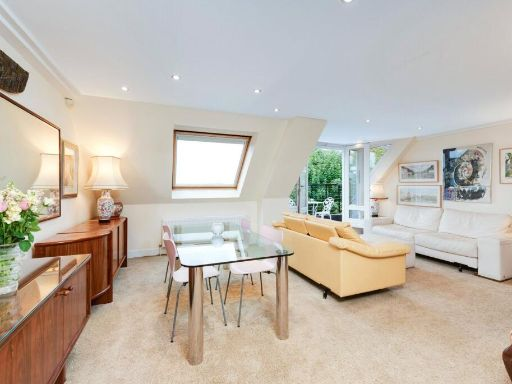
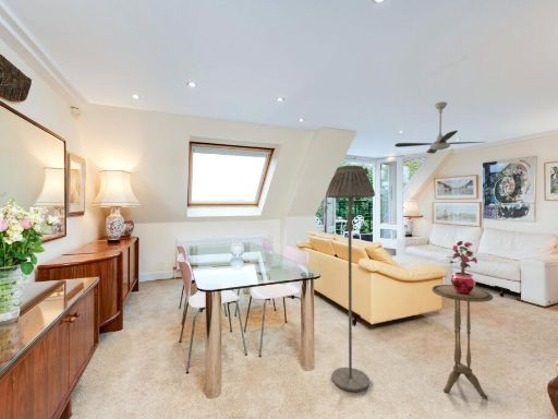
+ ceiling fan (439, 125)
+ floor lamp (350, 273)
+ side table (459, 339)
+ potted plant (461, 265)
